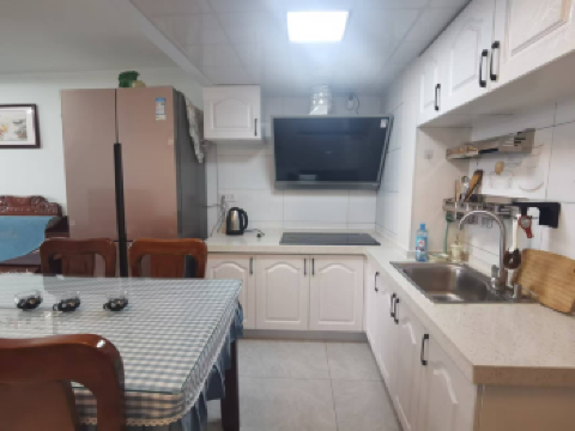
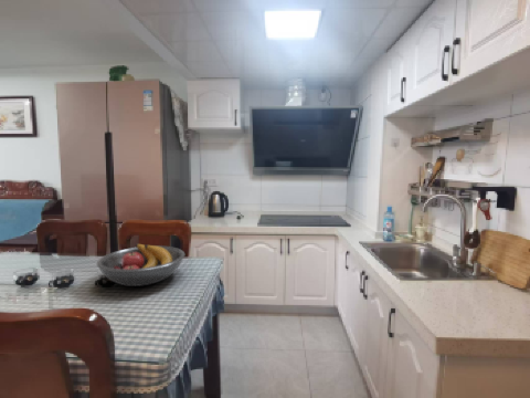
+ fruit bowl (142, 264)
